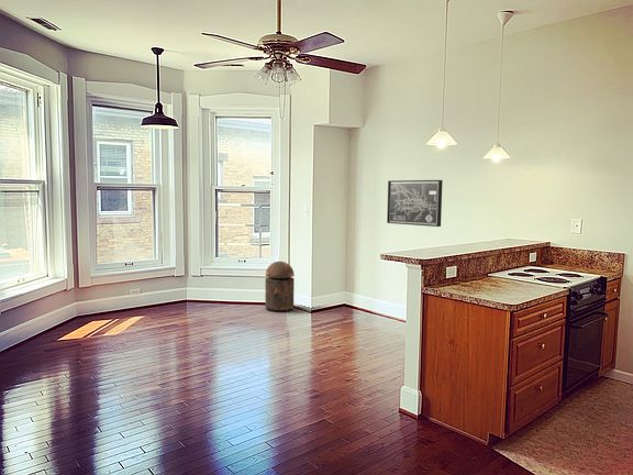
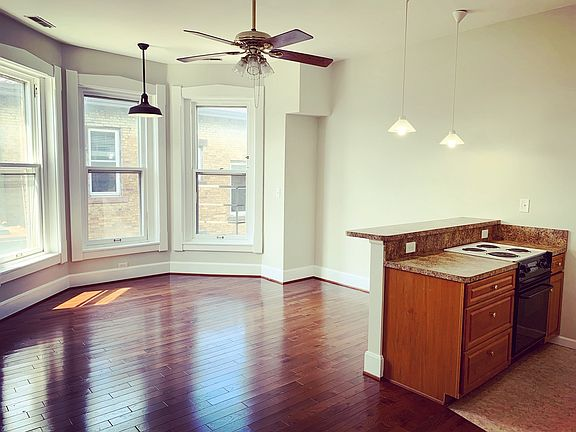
- trash can (279, 285)
- wall art (413, 202)
